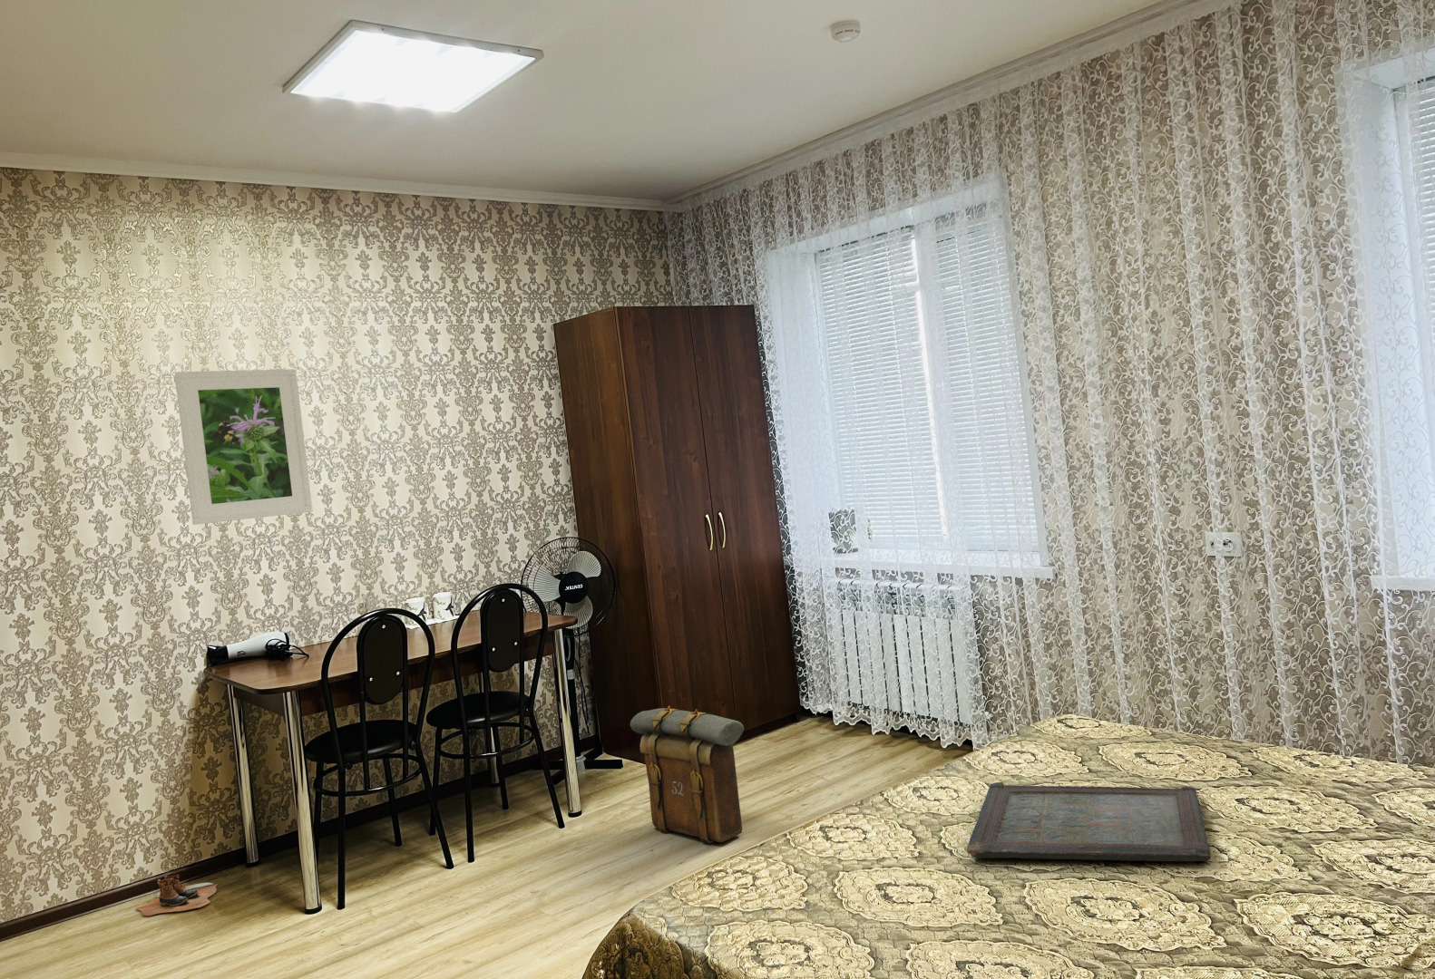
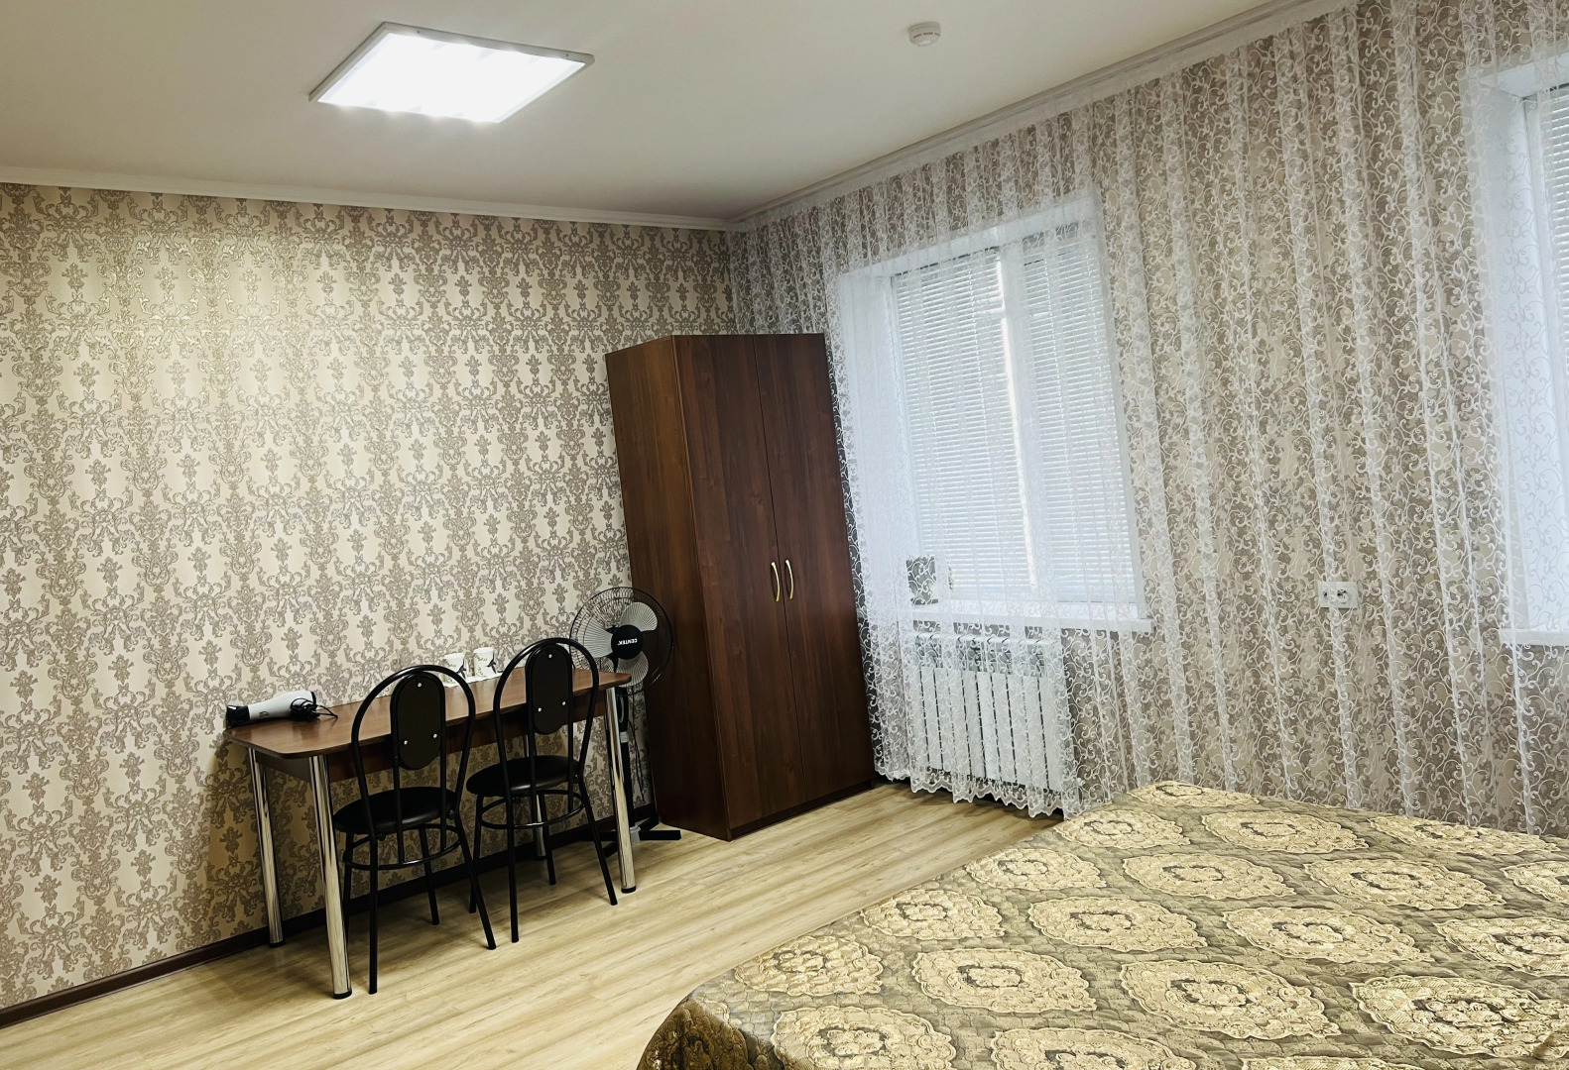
- backpack (688, 770)
- boots (179, 887)
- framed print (245, 444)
- serving tray (1087, 820)
